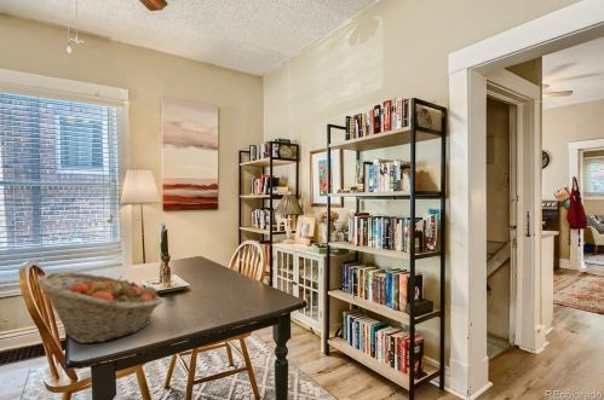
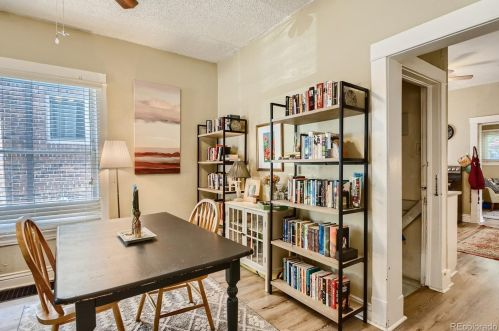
- fruit basket (103, 298)
